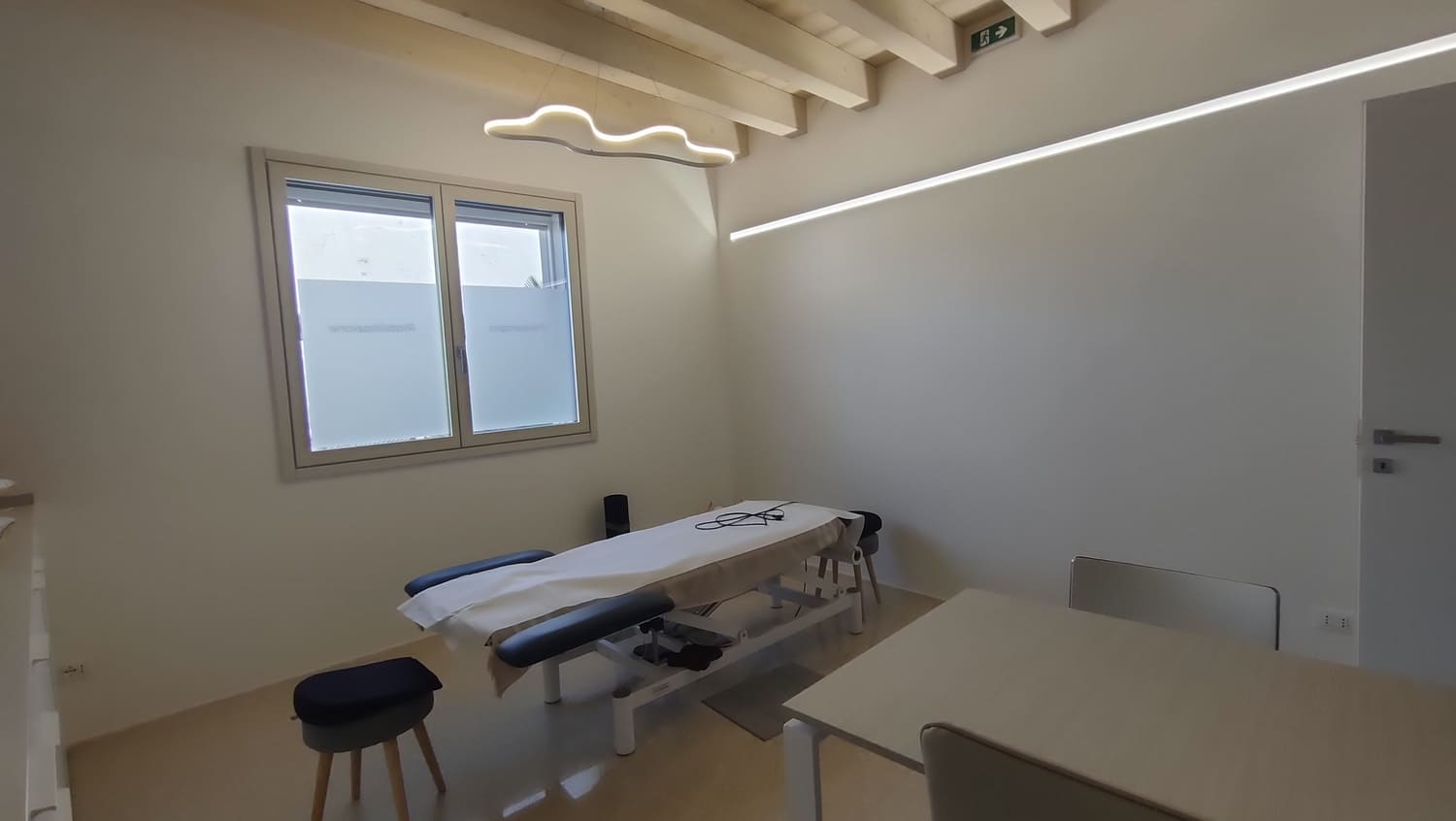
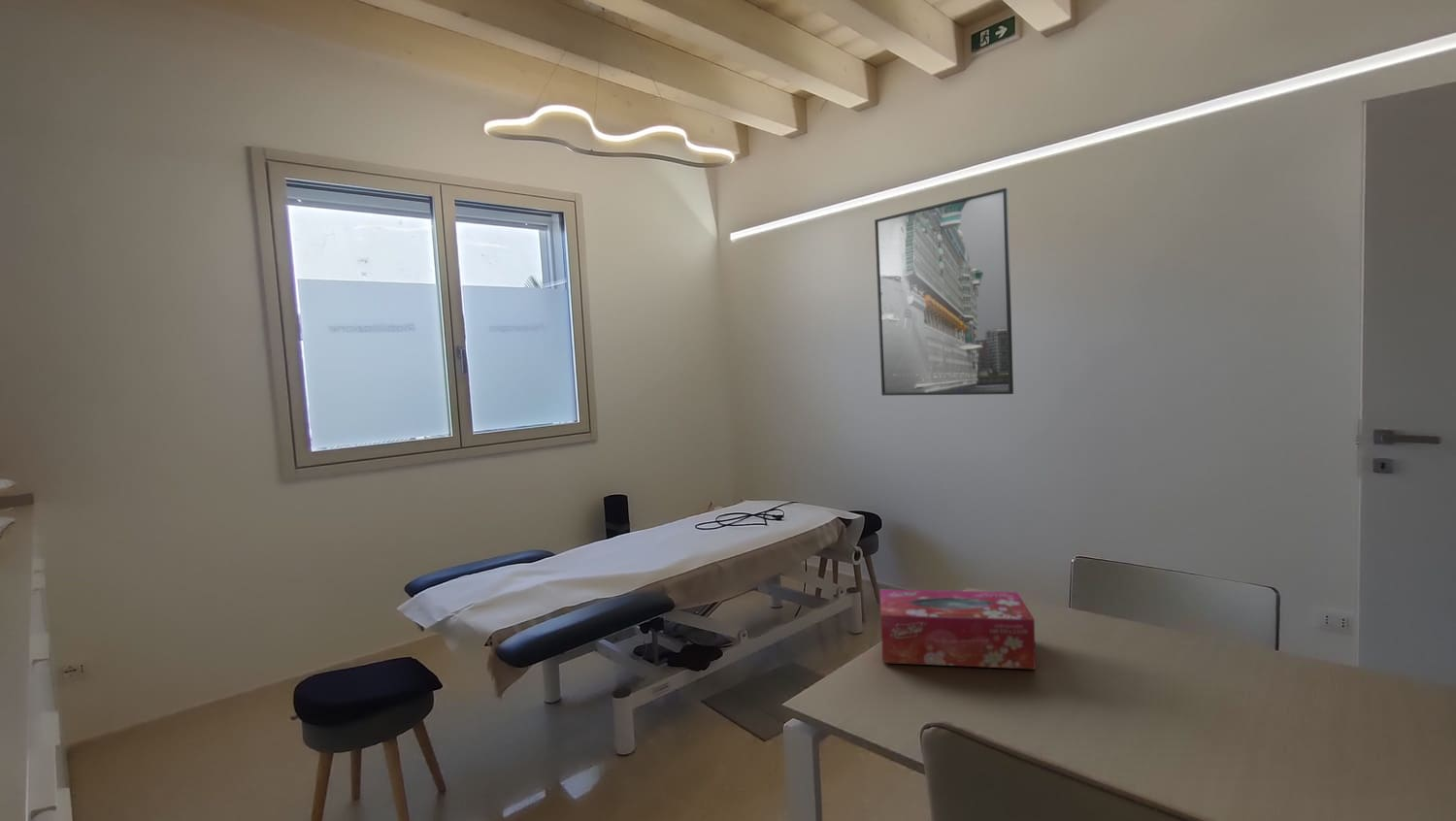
+ tissue box (951, 626)
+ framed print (939, 301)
